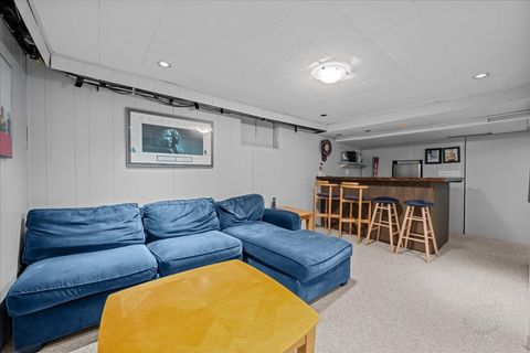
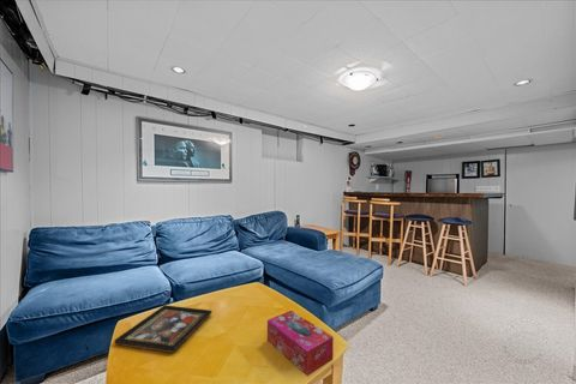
+ decorative tray (168, 325)
+ tissue box (298, 338)
